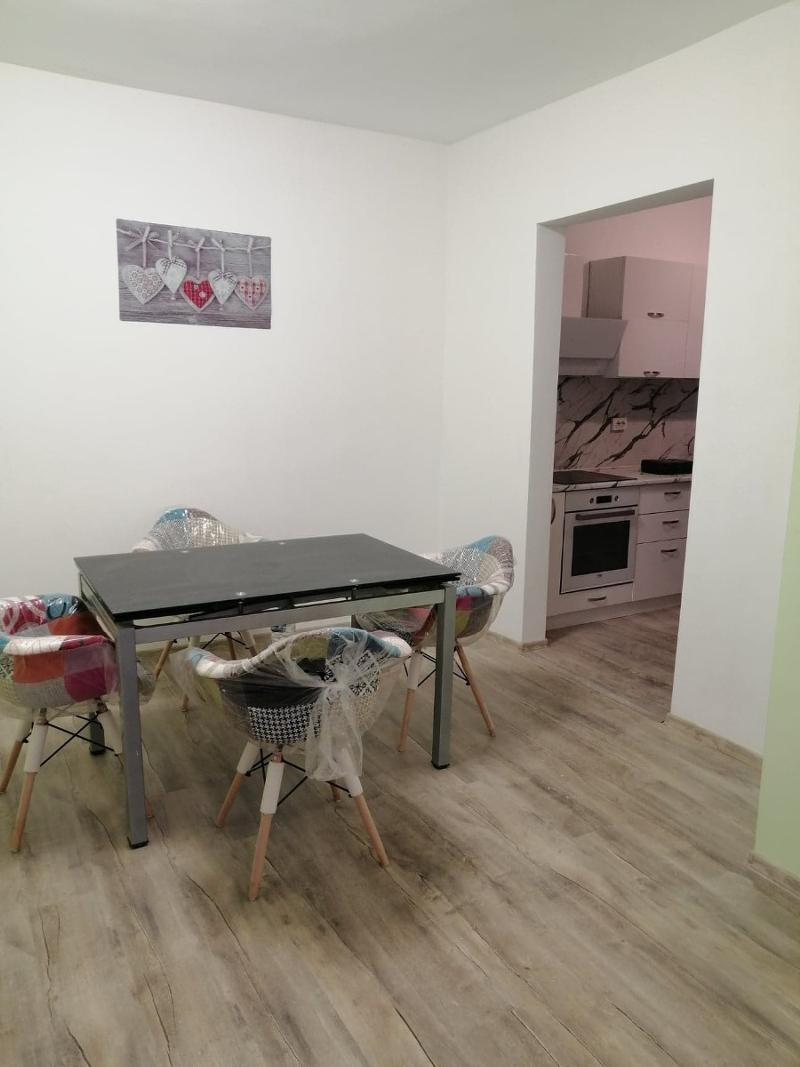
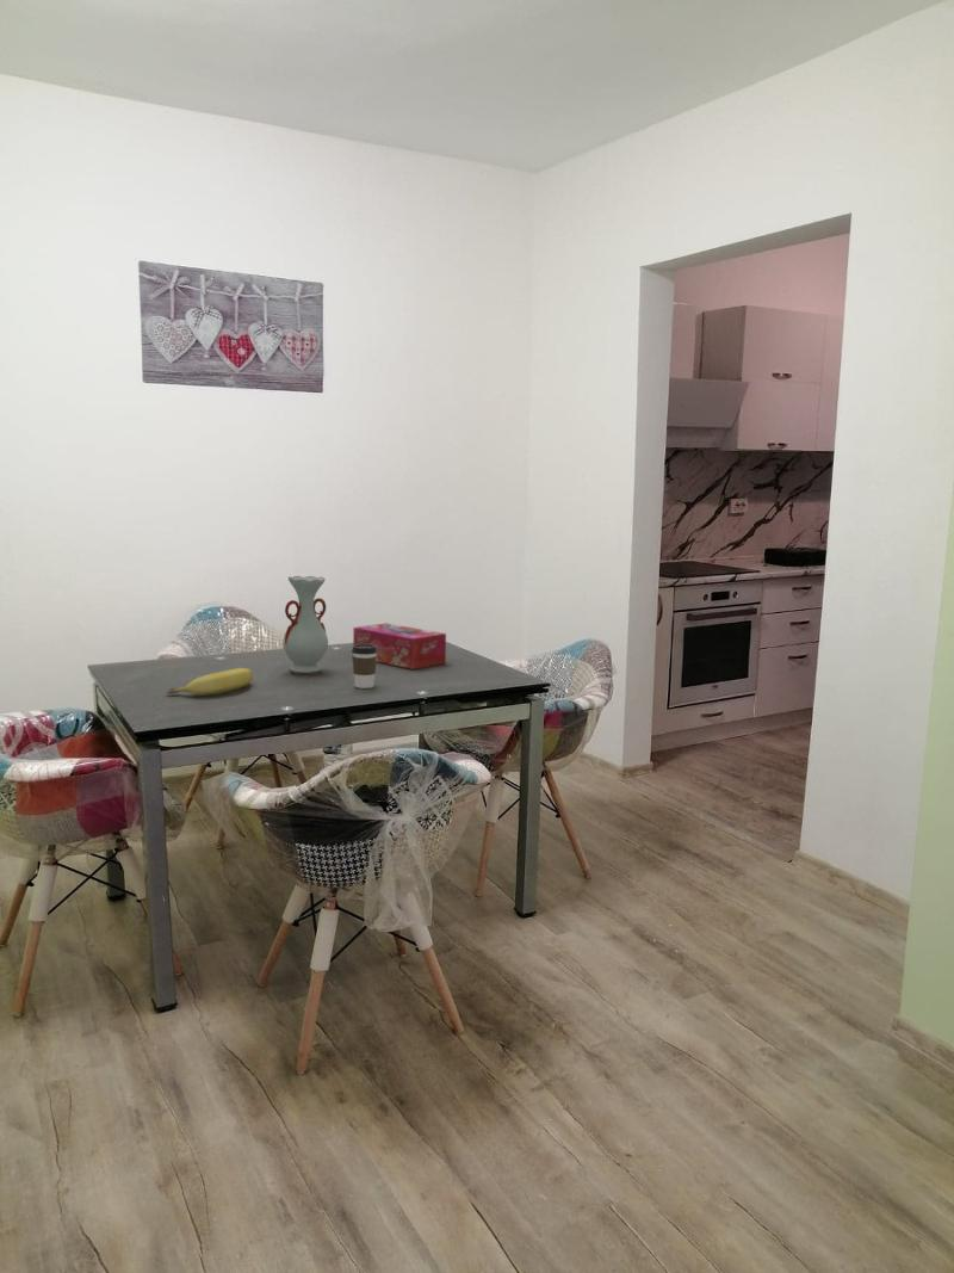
+ tissue box (398, 644)
+ vase (305, 624)
+ coffee cup (364, 666)
+ banana (213, 678)
